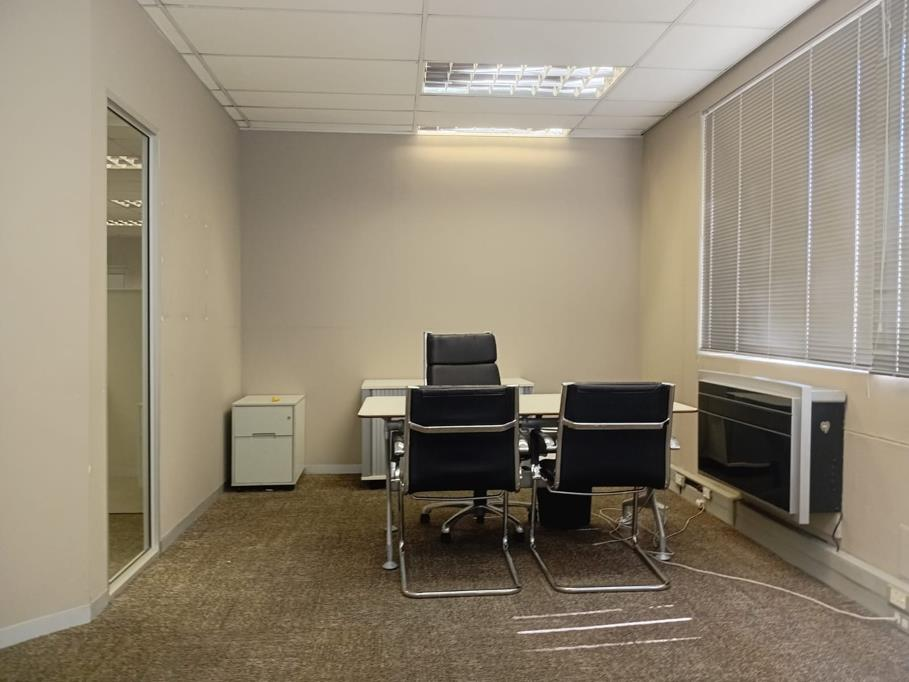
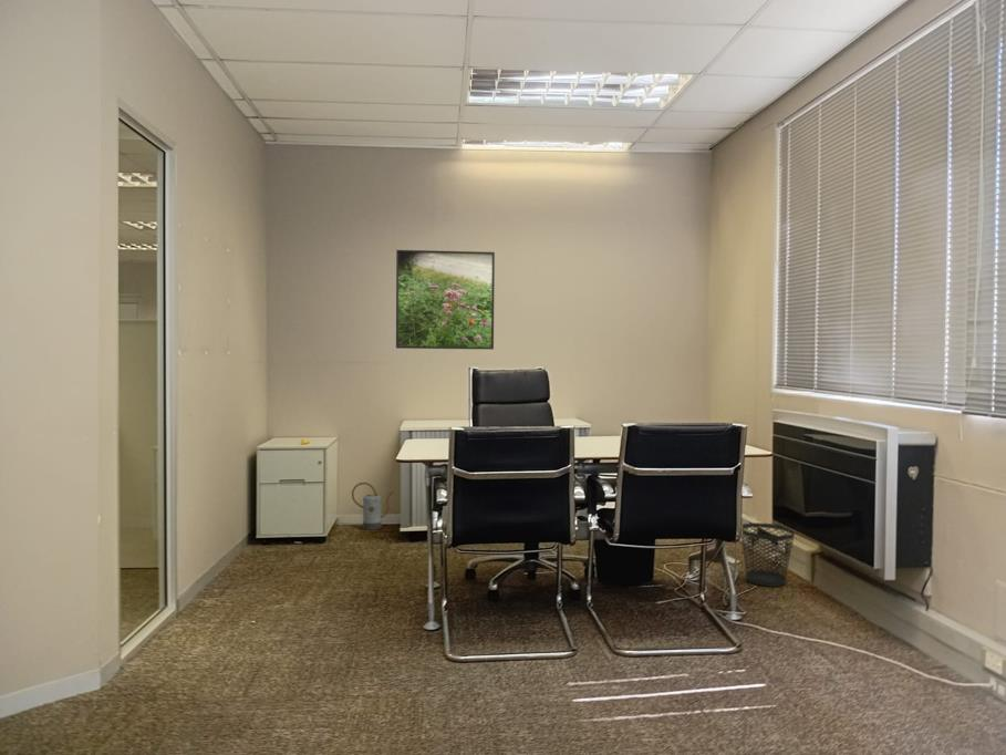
+ wastebasket (766, 556)
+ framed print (445, 300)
+ watering can (372, 505)
